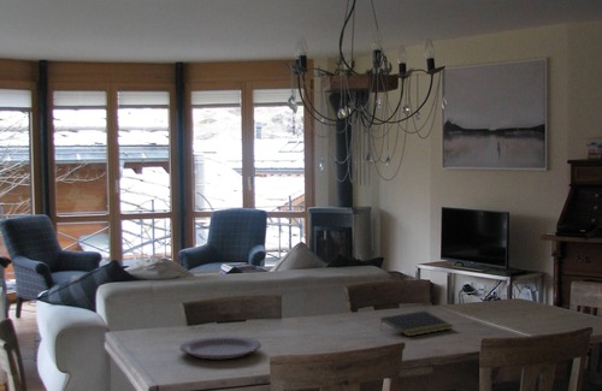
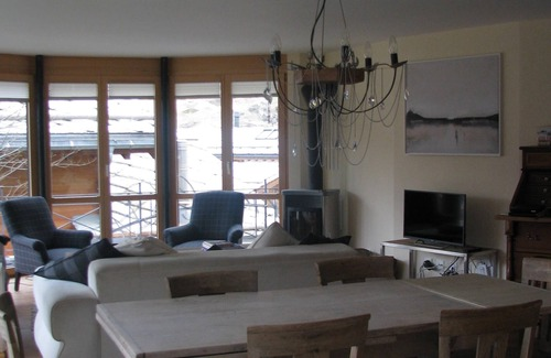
- plate (220, 348)
- notepad (417, 322)
